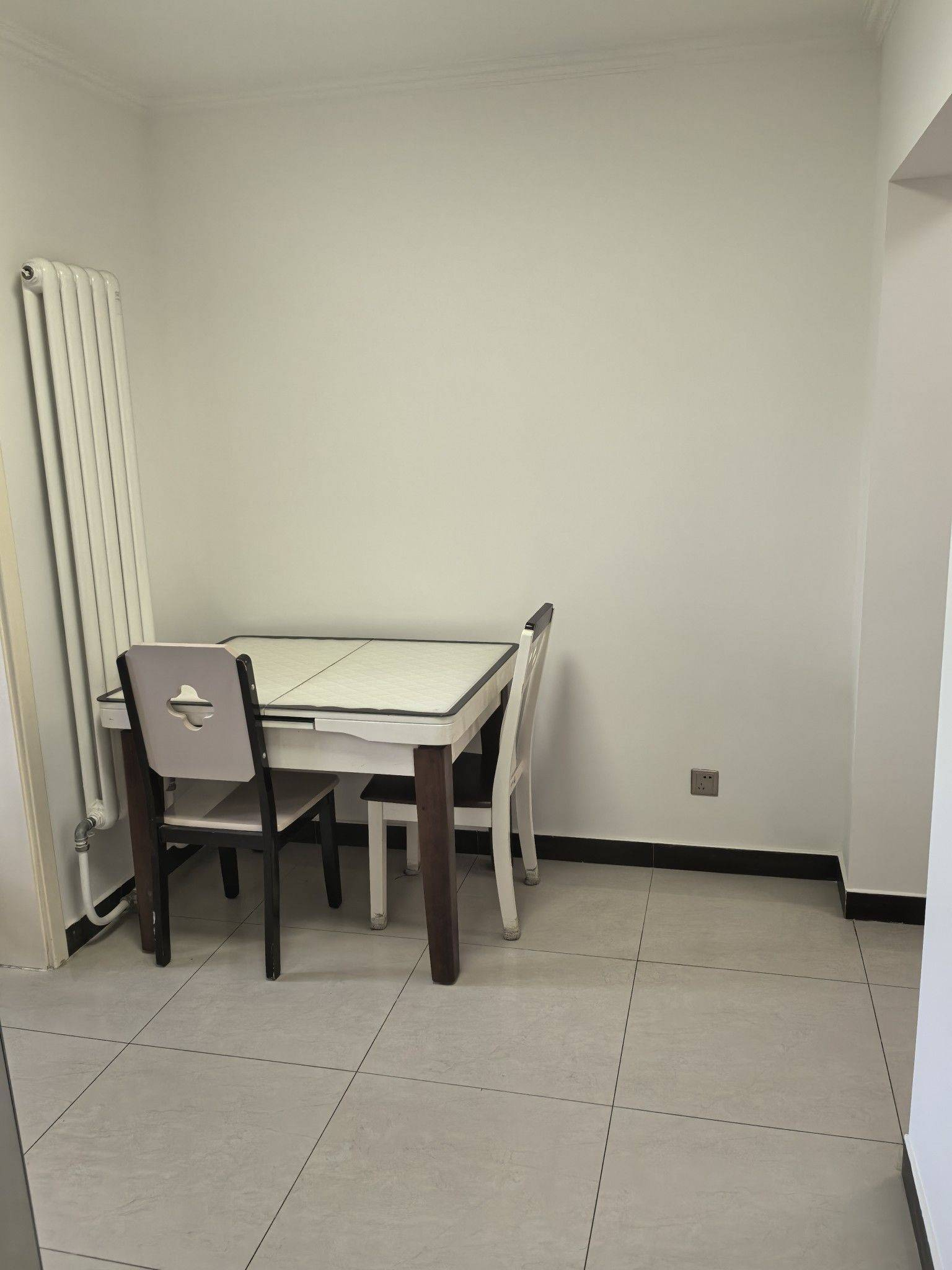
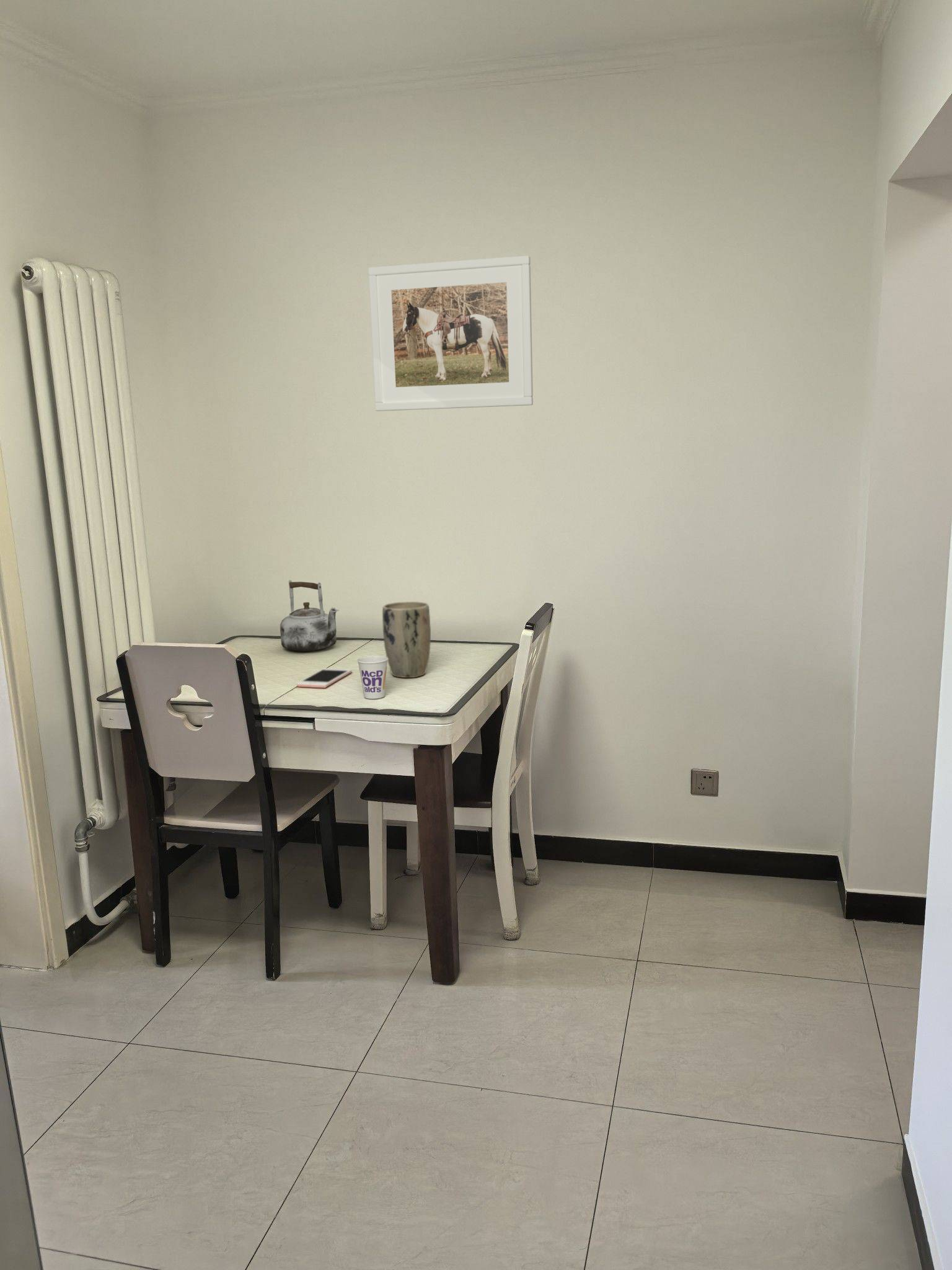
+ cup (373, 677)
+ plant pot (407, 639)
+ kettle (312, 615)
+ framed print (450, 336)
+ cell phone (325, 678)
